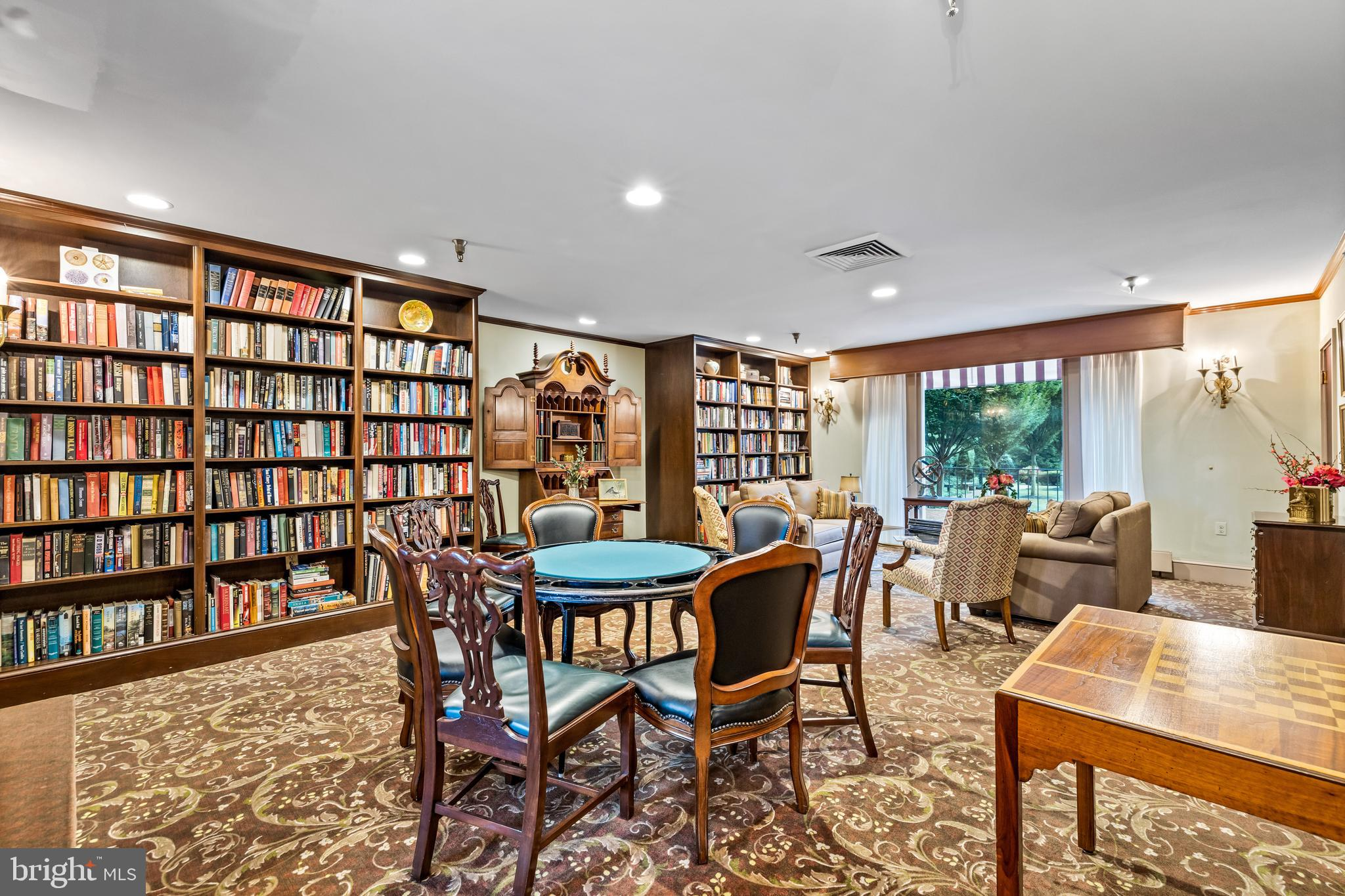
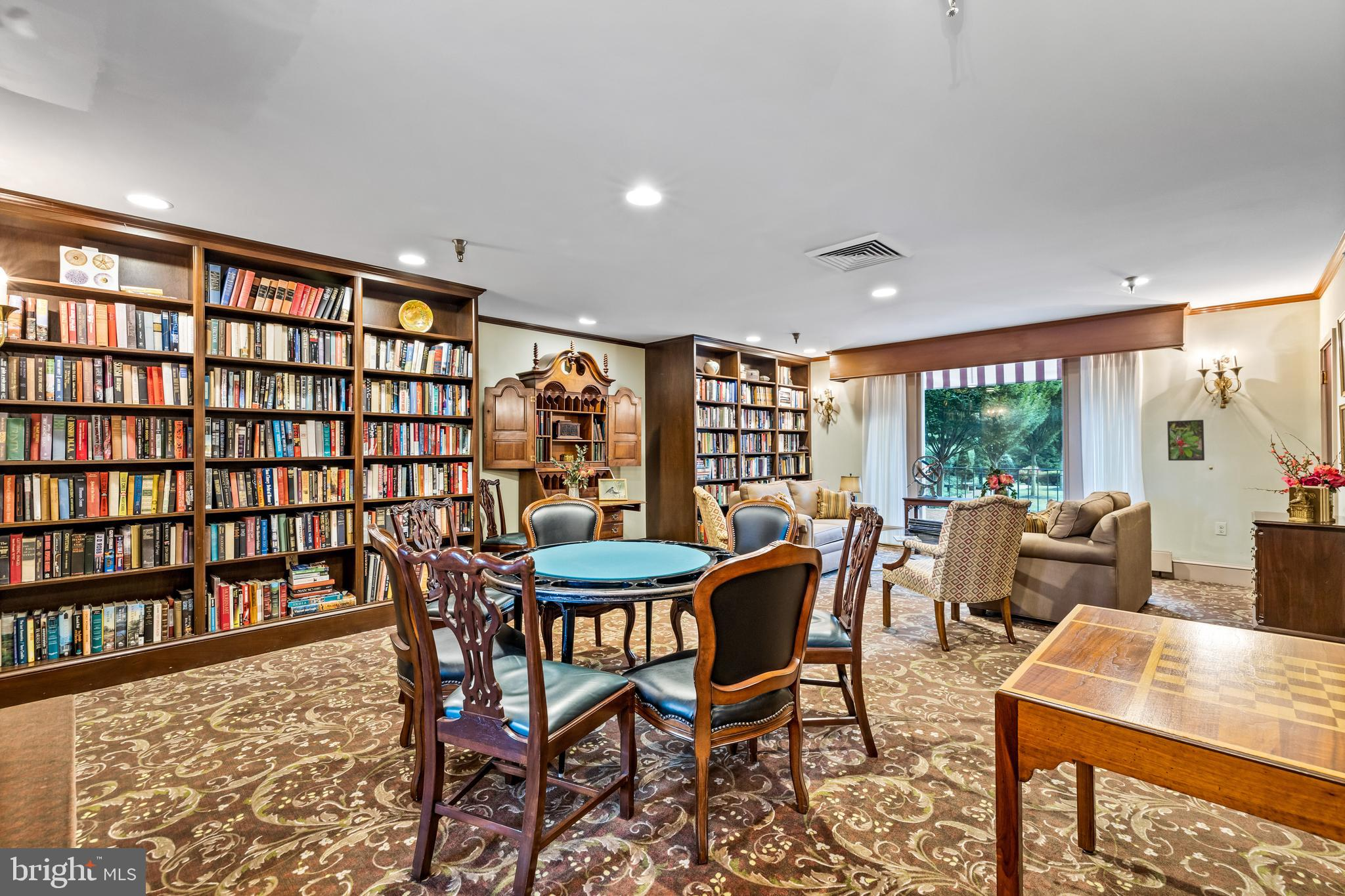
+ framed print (1185, 440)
